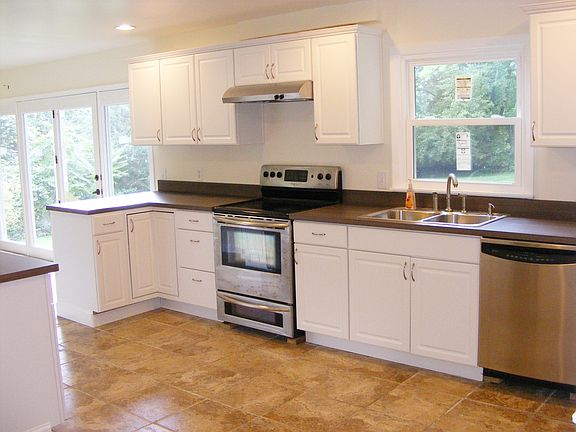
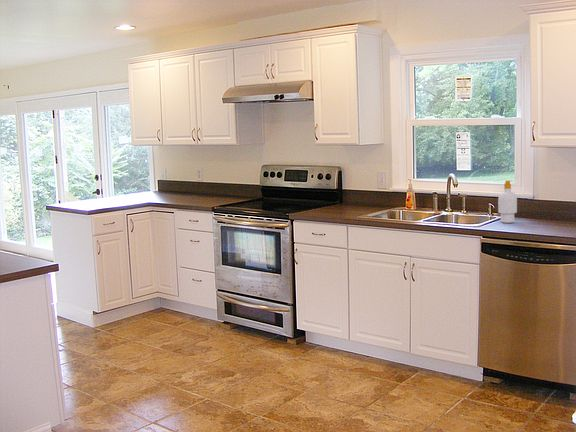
+ soap bottle (507, 201)
